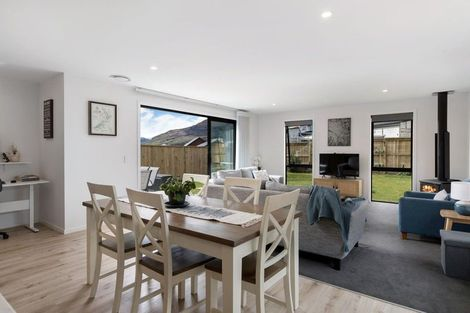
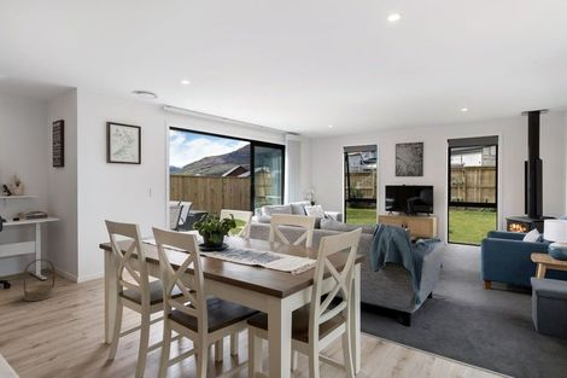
+ basket (39, 285)
